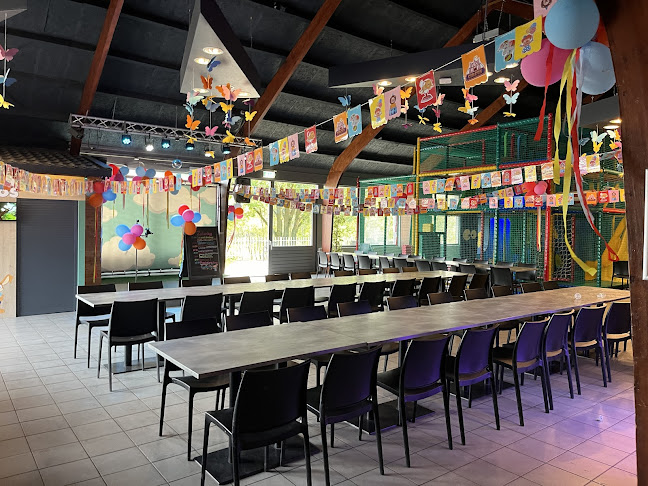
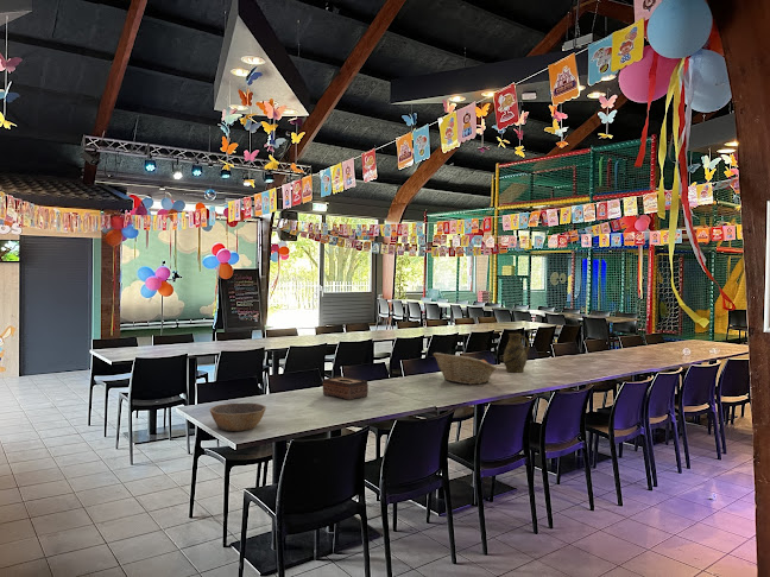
+ bowl (238, 417)
+ pitcher (516, 351)
+ fruit basket (463, 366)
+ tissue box (345, 387)
